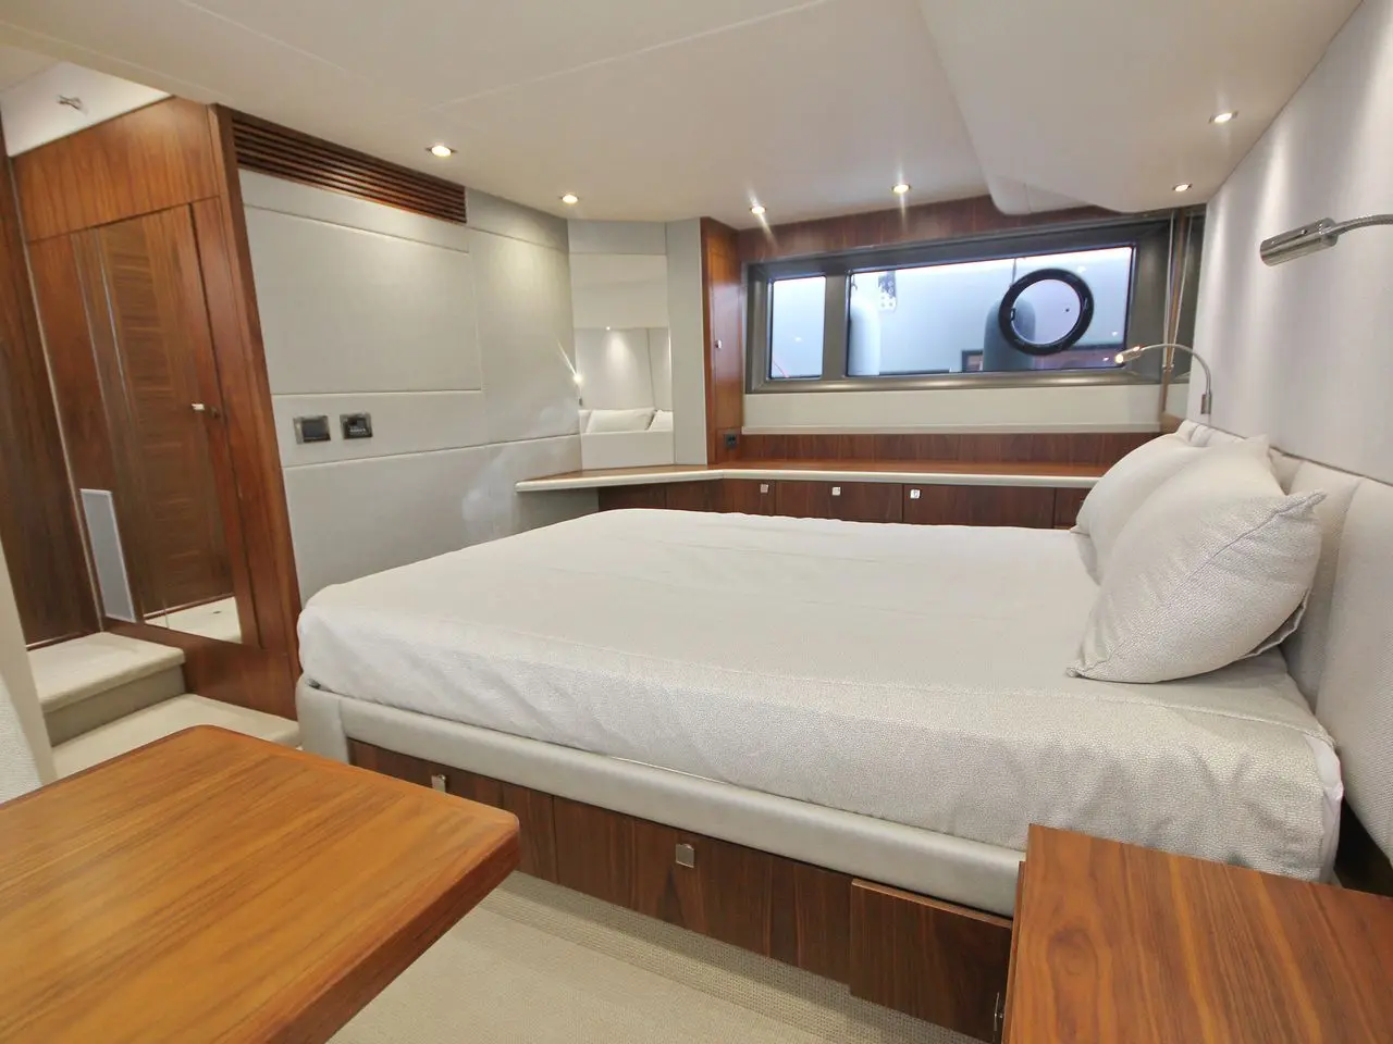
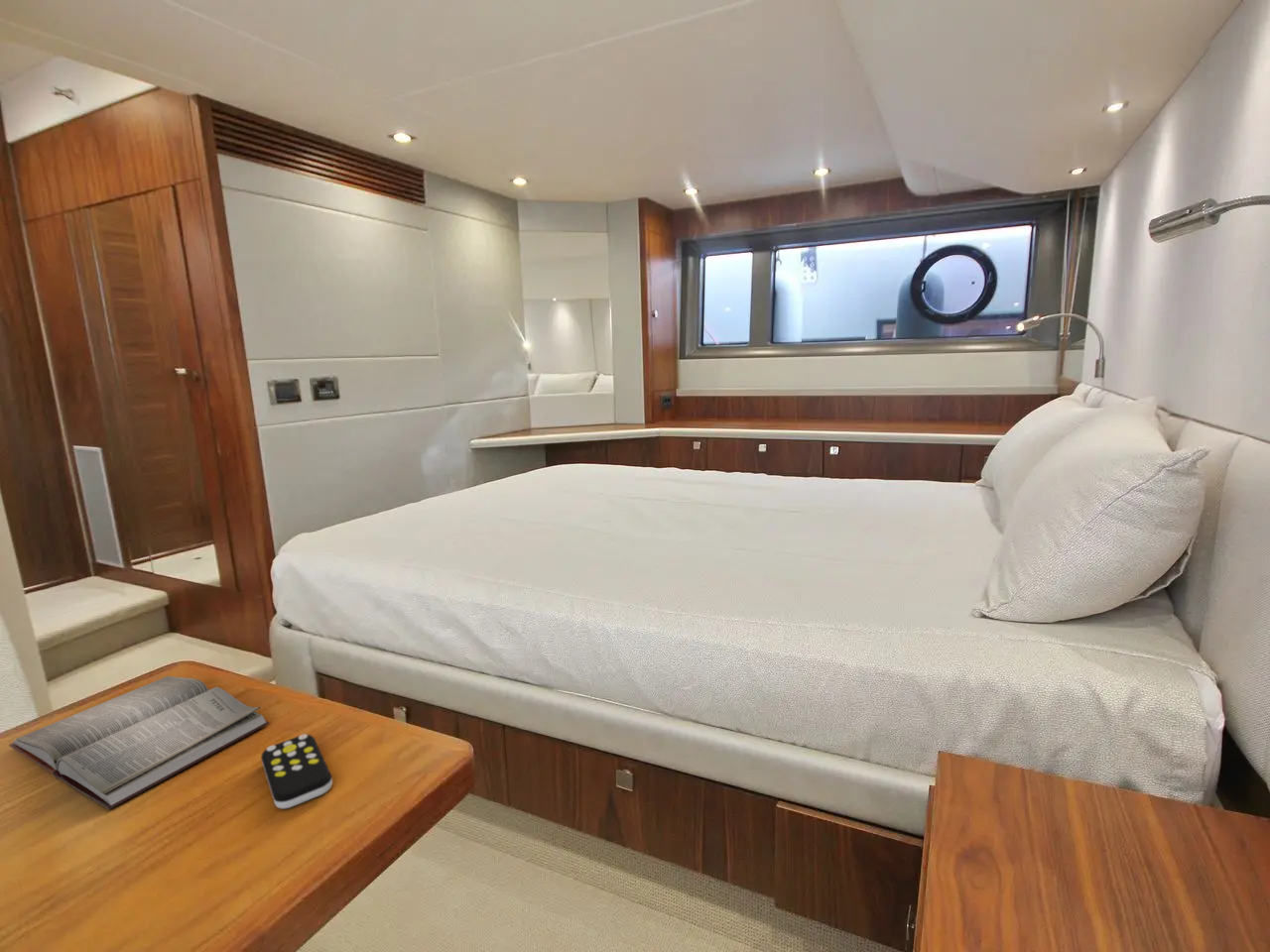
+ hardback book (140, 725)
+ remote control (296, 768)
